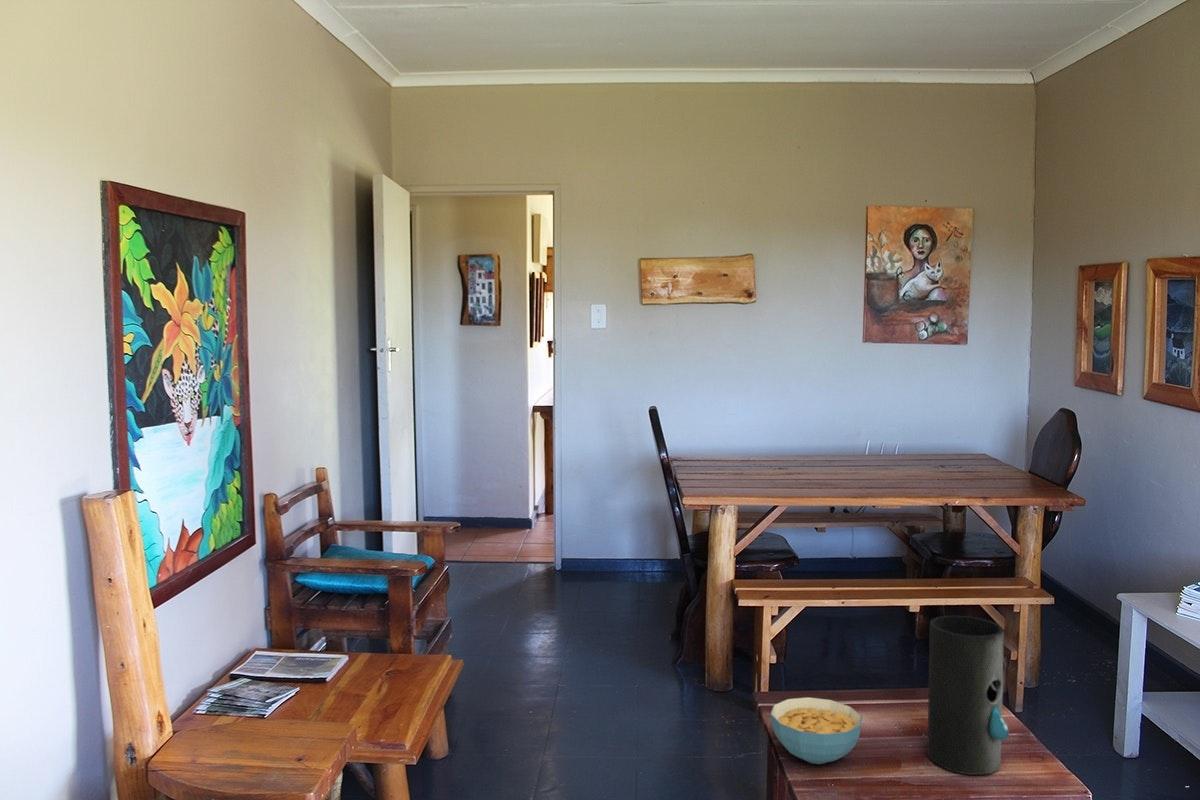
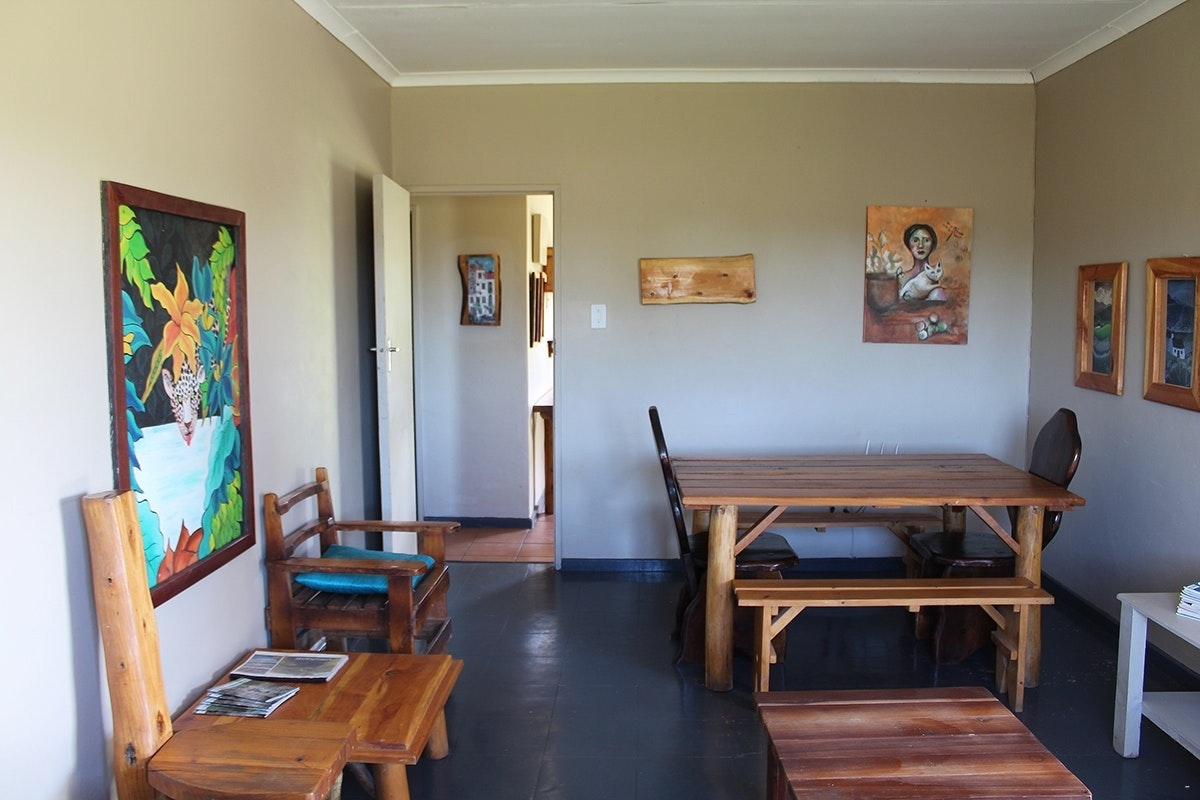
- vase (968, 693)
- cereal bowl (815, 736)
